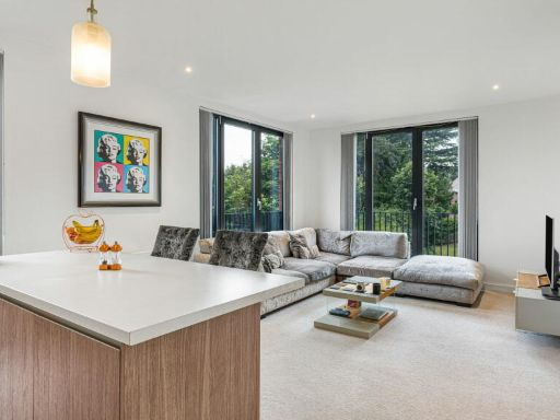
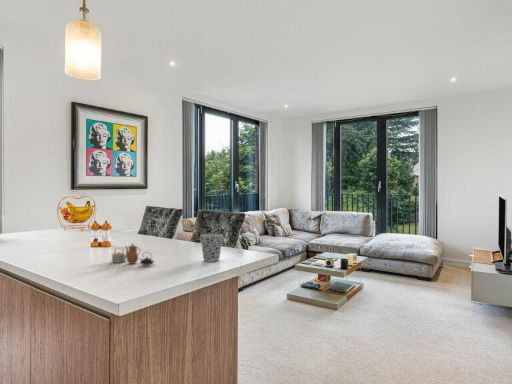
+ teapot (131, 252)
+ cup (211, 247)
